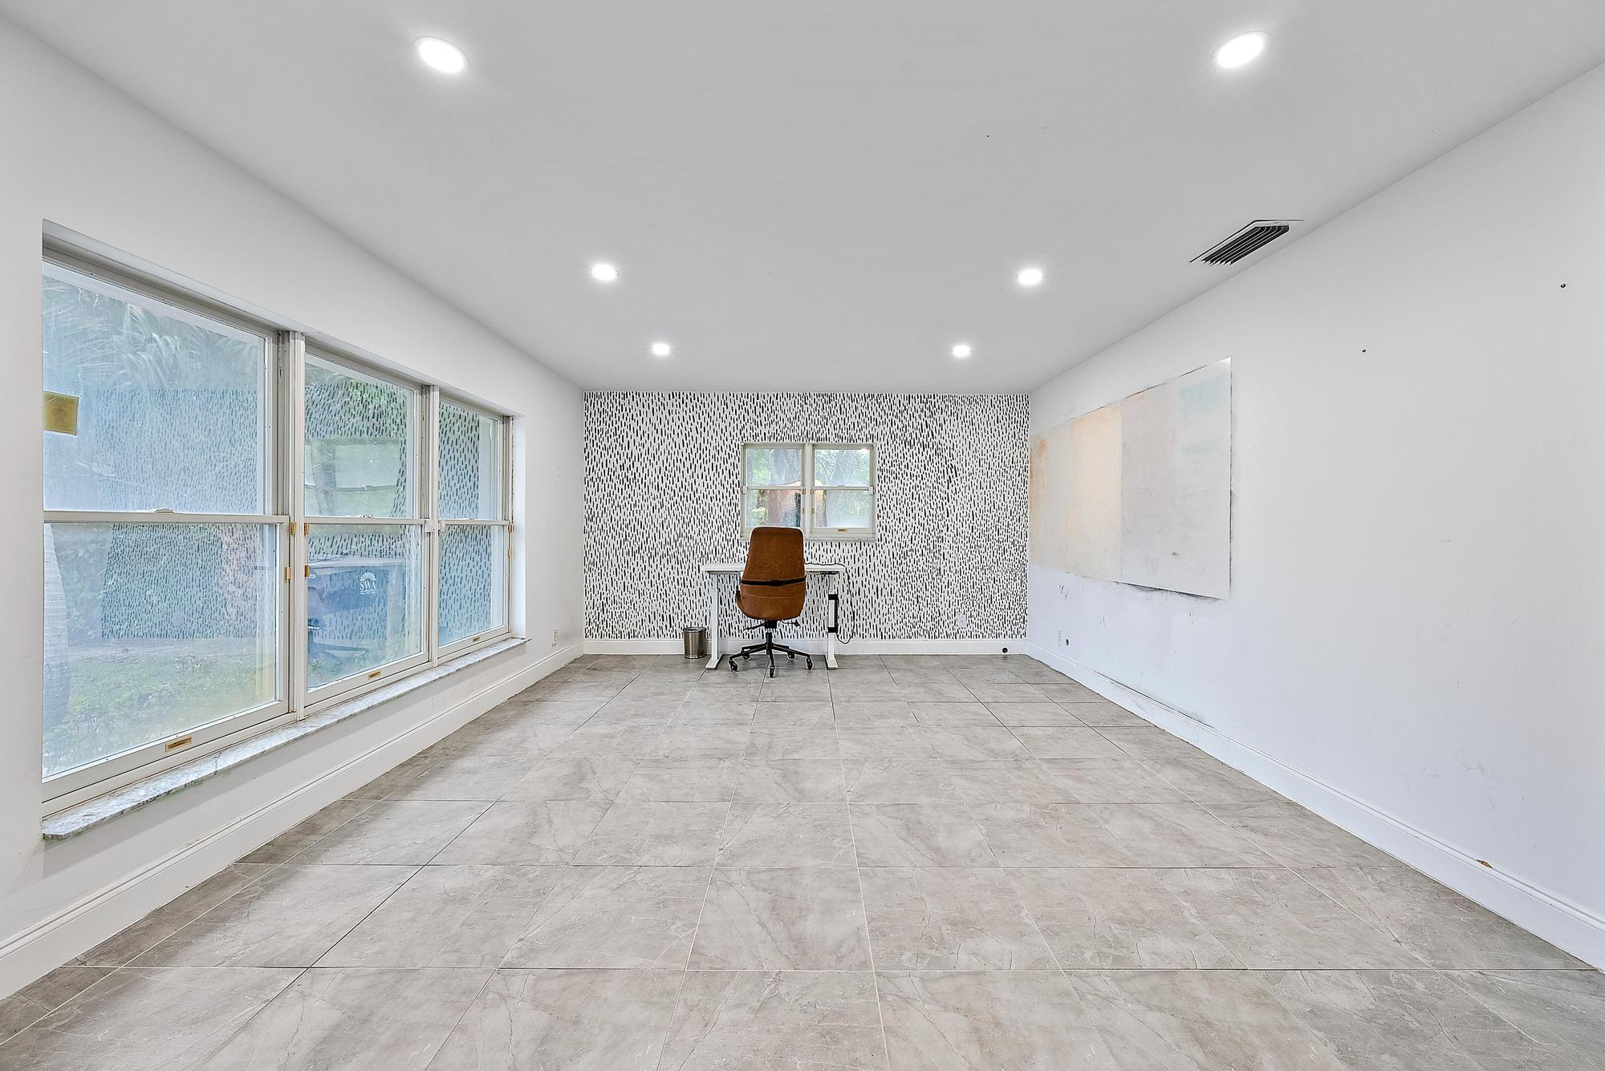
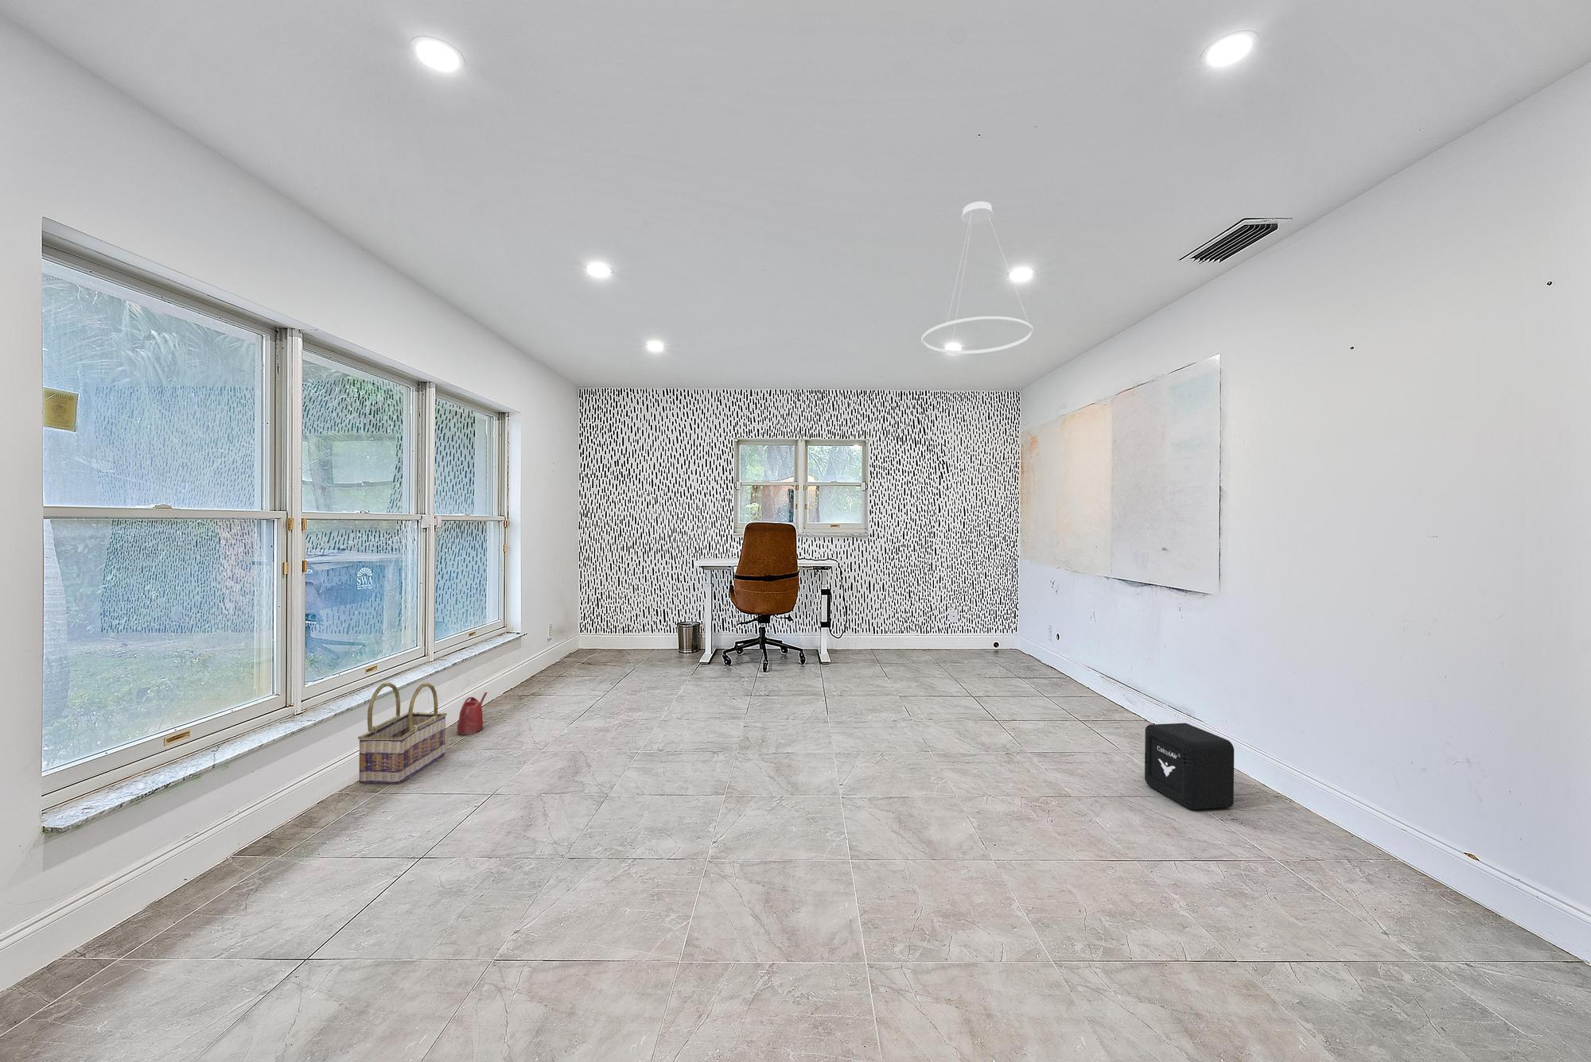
+ air purifier (1184, 764)
+ watering can (473, 711)
+ basket (404, 725)
+ pendant light (964, 271)
